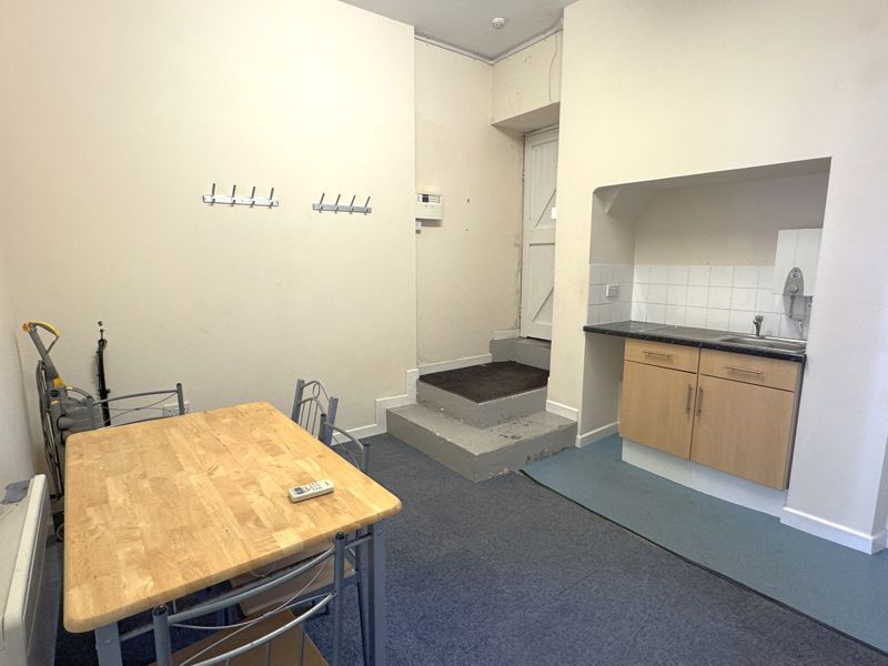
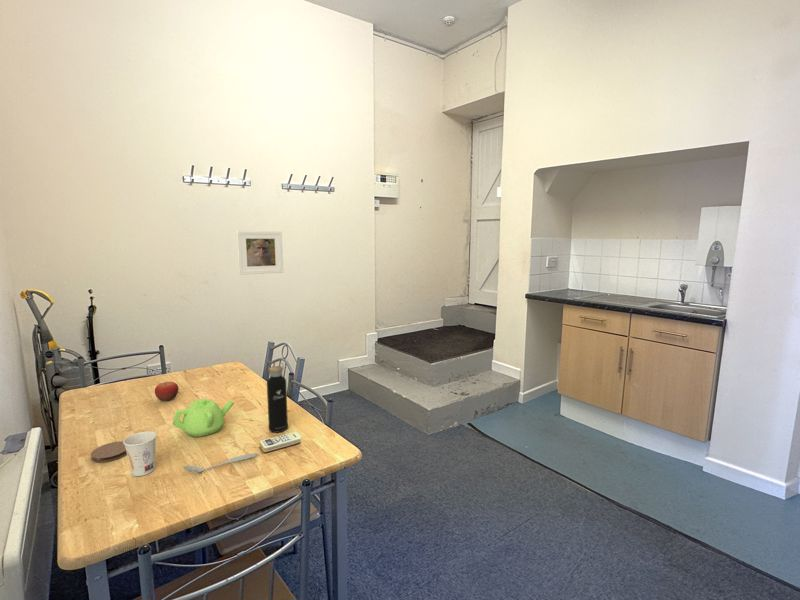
+ coaster (111, 451)
+ teapot (205, 414)
+ spoon (223, 462)
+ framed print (260, 252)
+ water bottle (277, 395)
+ fruit (166, 389)
+ cup (141, 454)
